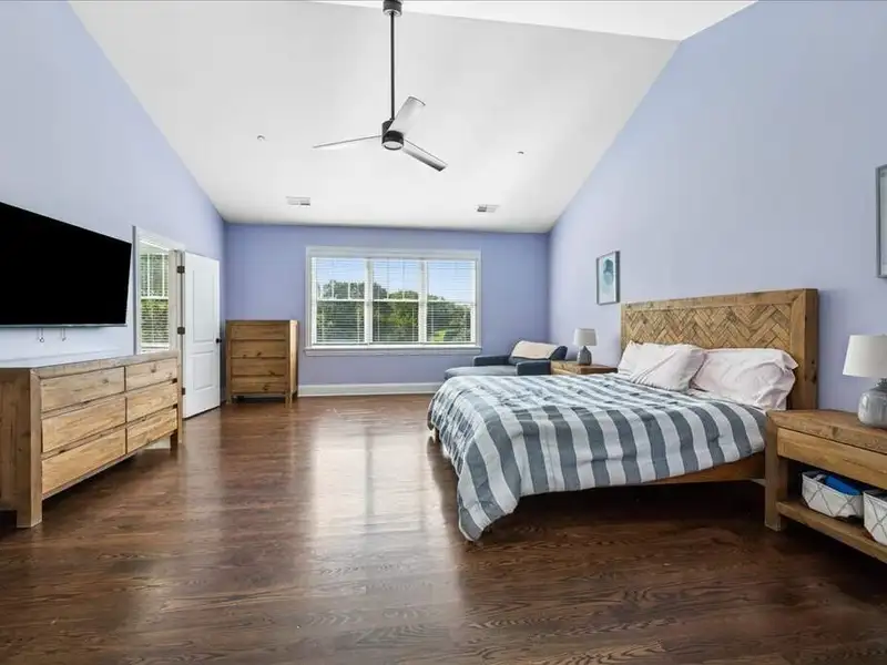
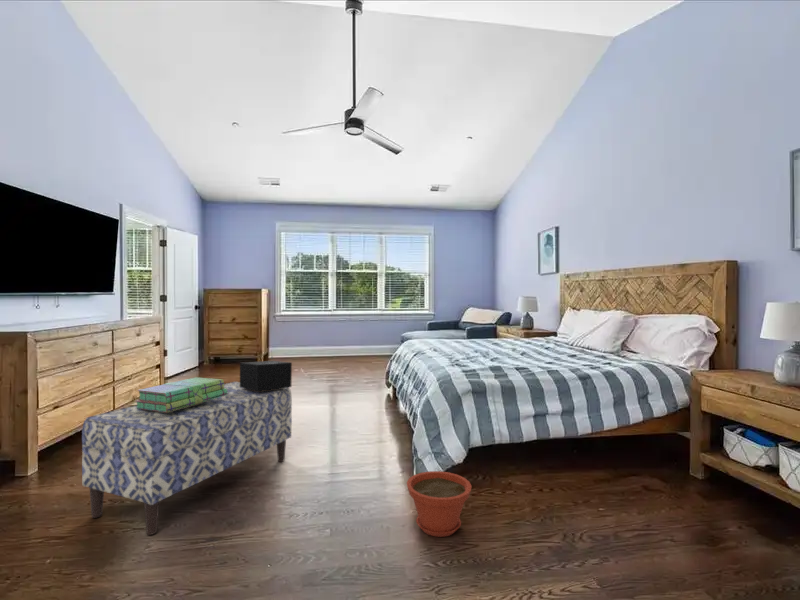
+ bench (202, 442)
+ stack of books (183, 395)
+ plant pot (438, 505)
+ decorative box (265, 373)
